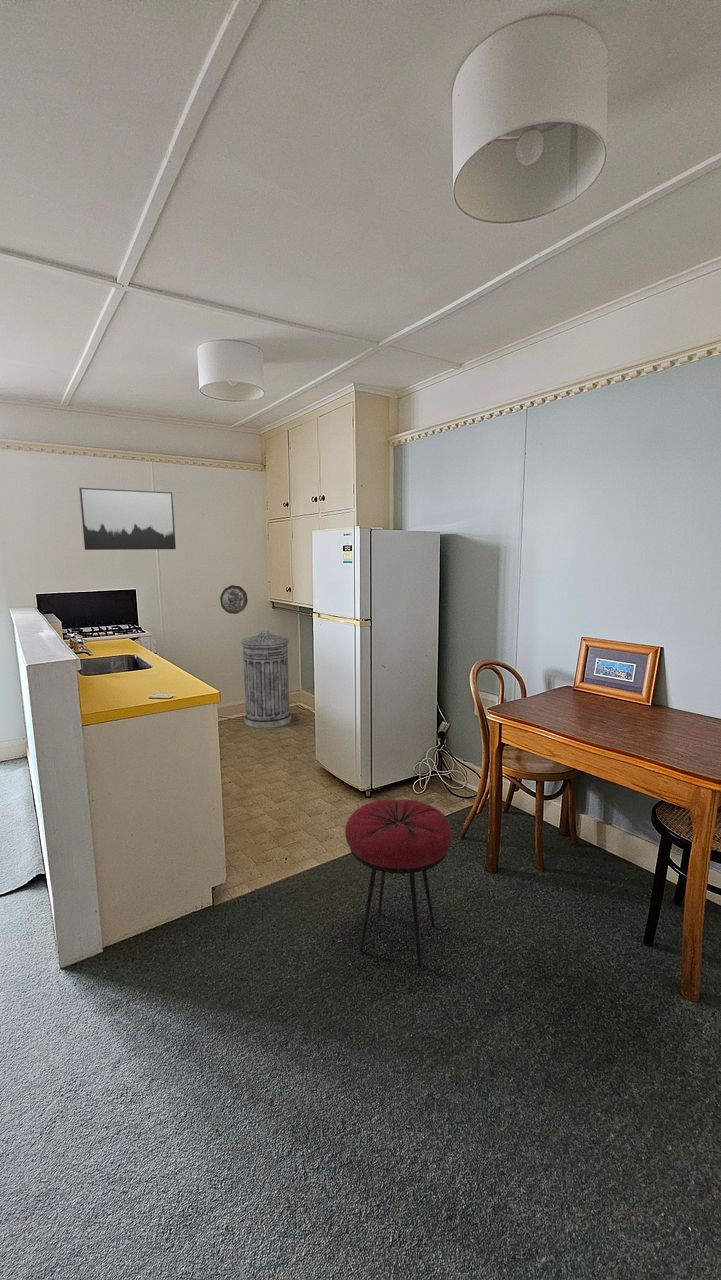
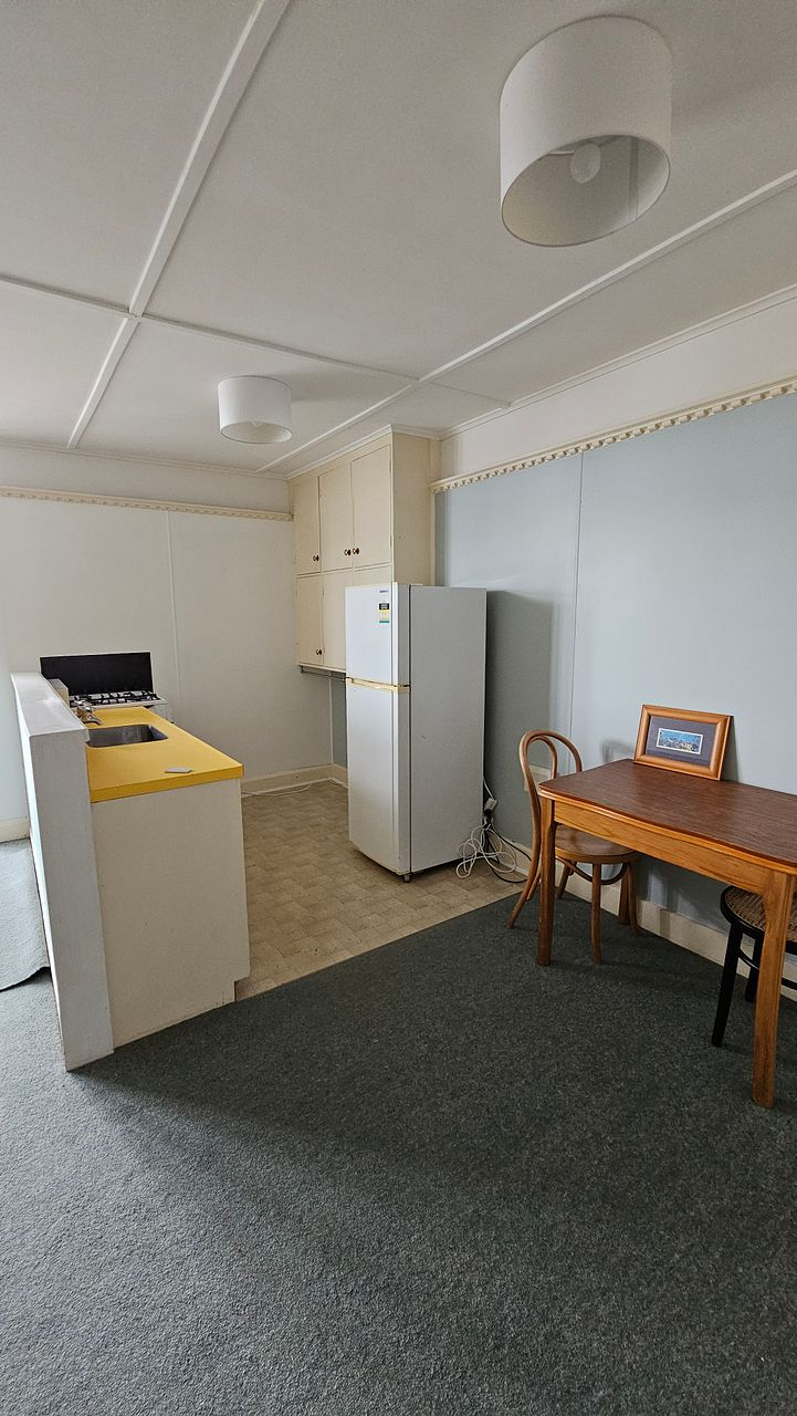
- stool (398, 873)
- wall art (129, 520)
- decorative plate (233, 599)
- trash can (266, 676)
